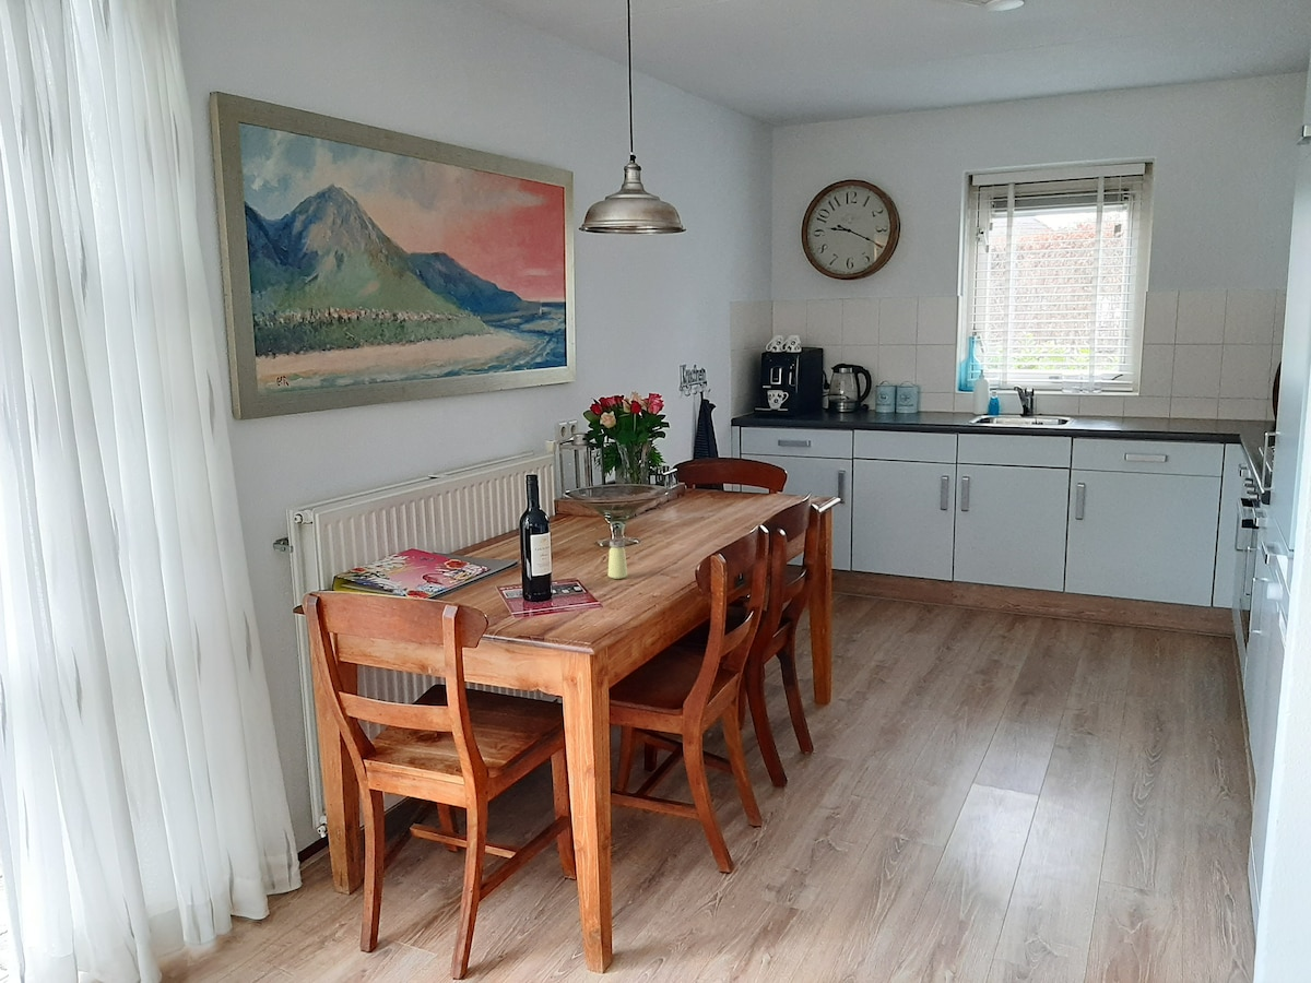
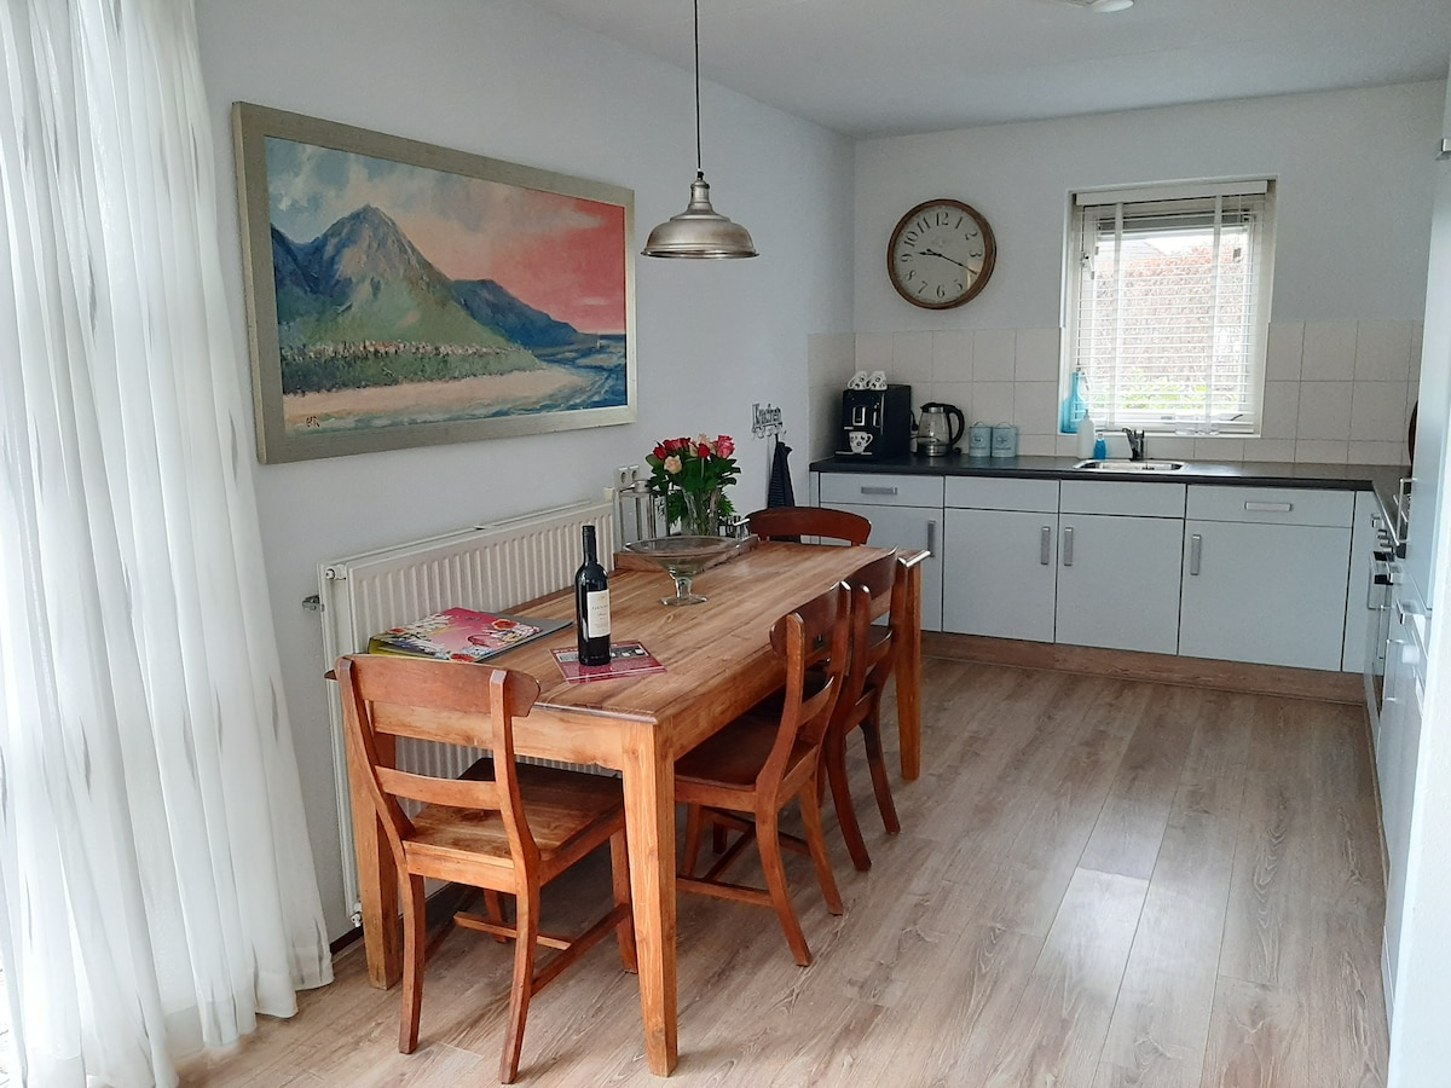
- saltshaker (617, 557)
